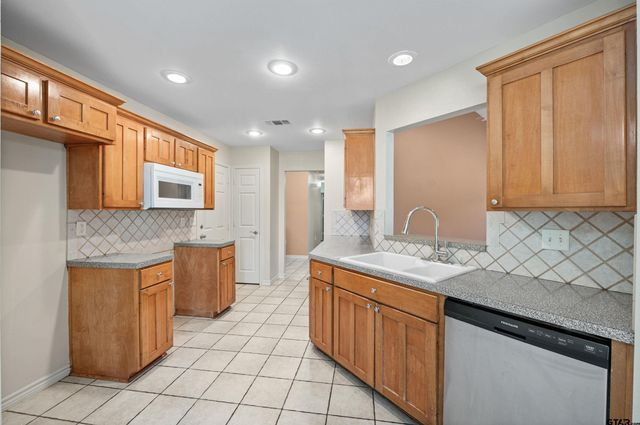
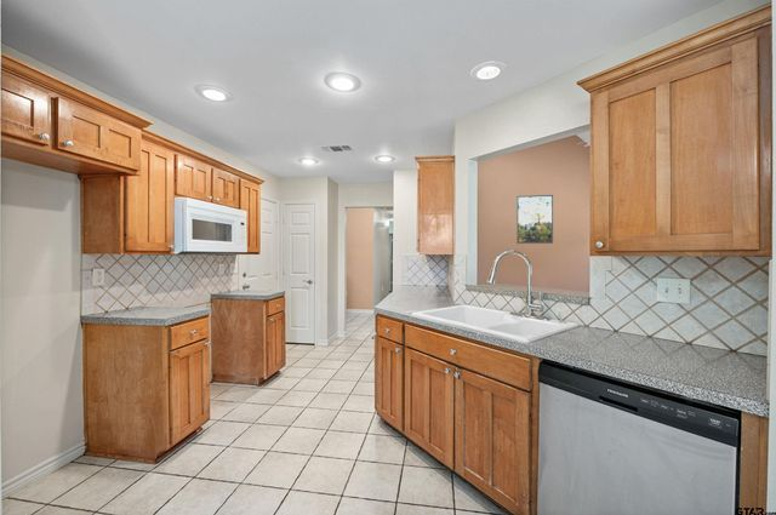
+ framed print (534, 219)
